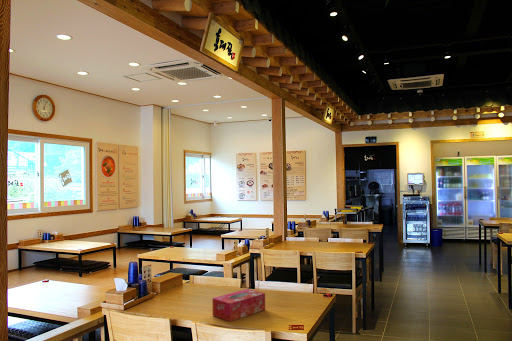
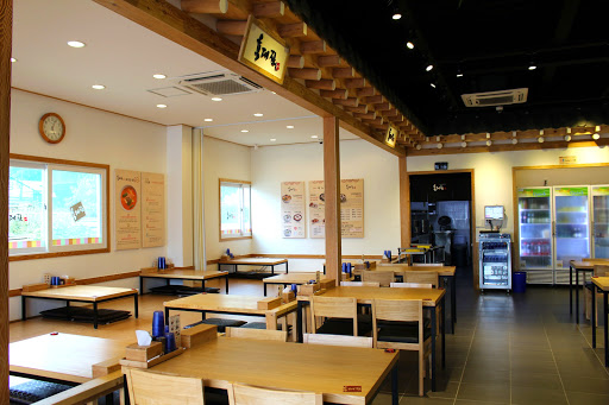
- tissue box (239, 304)
